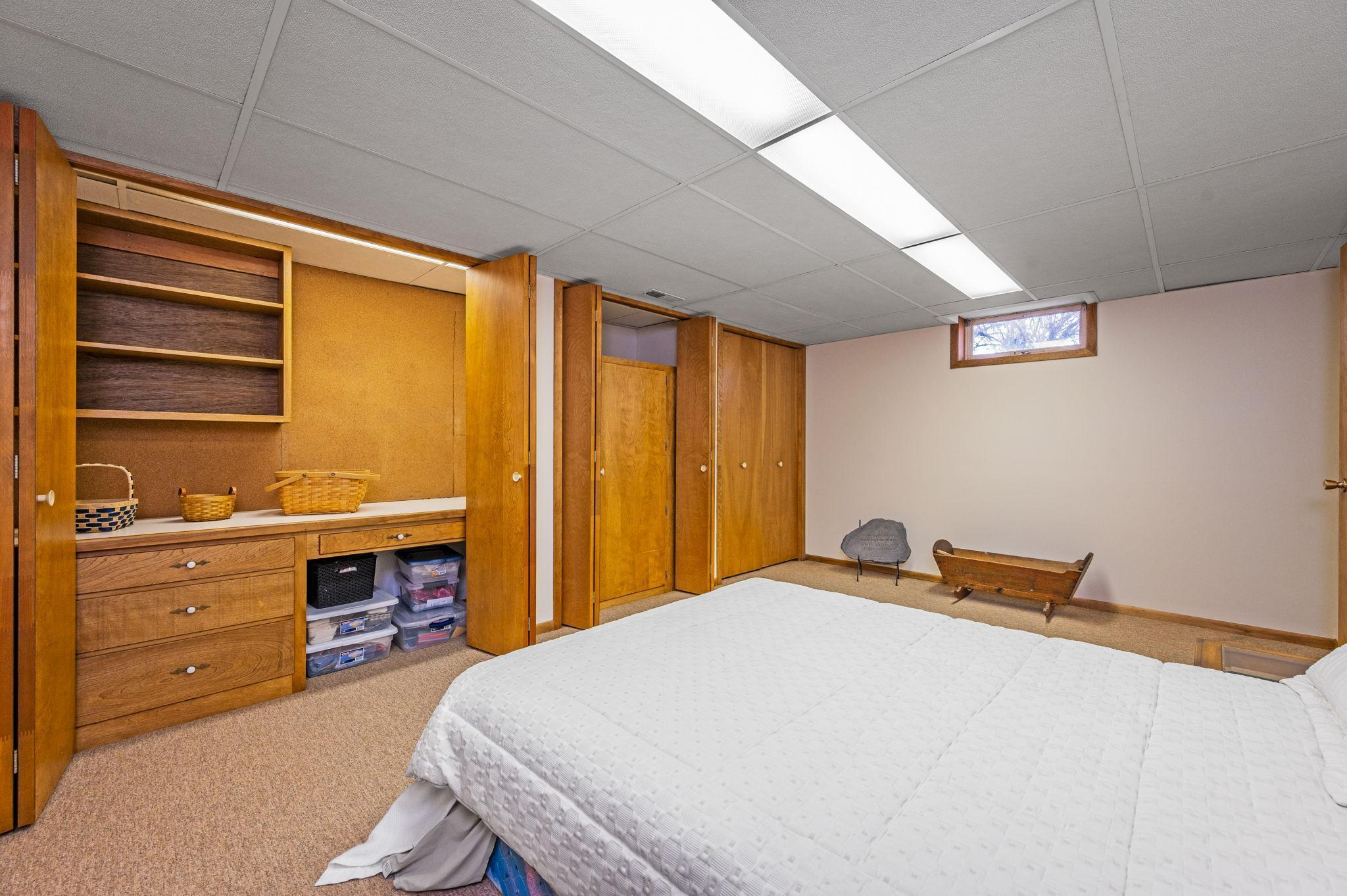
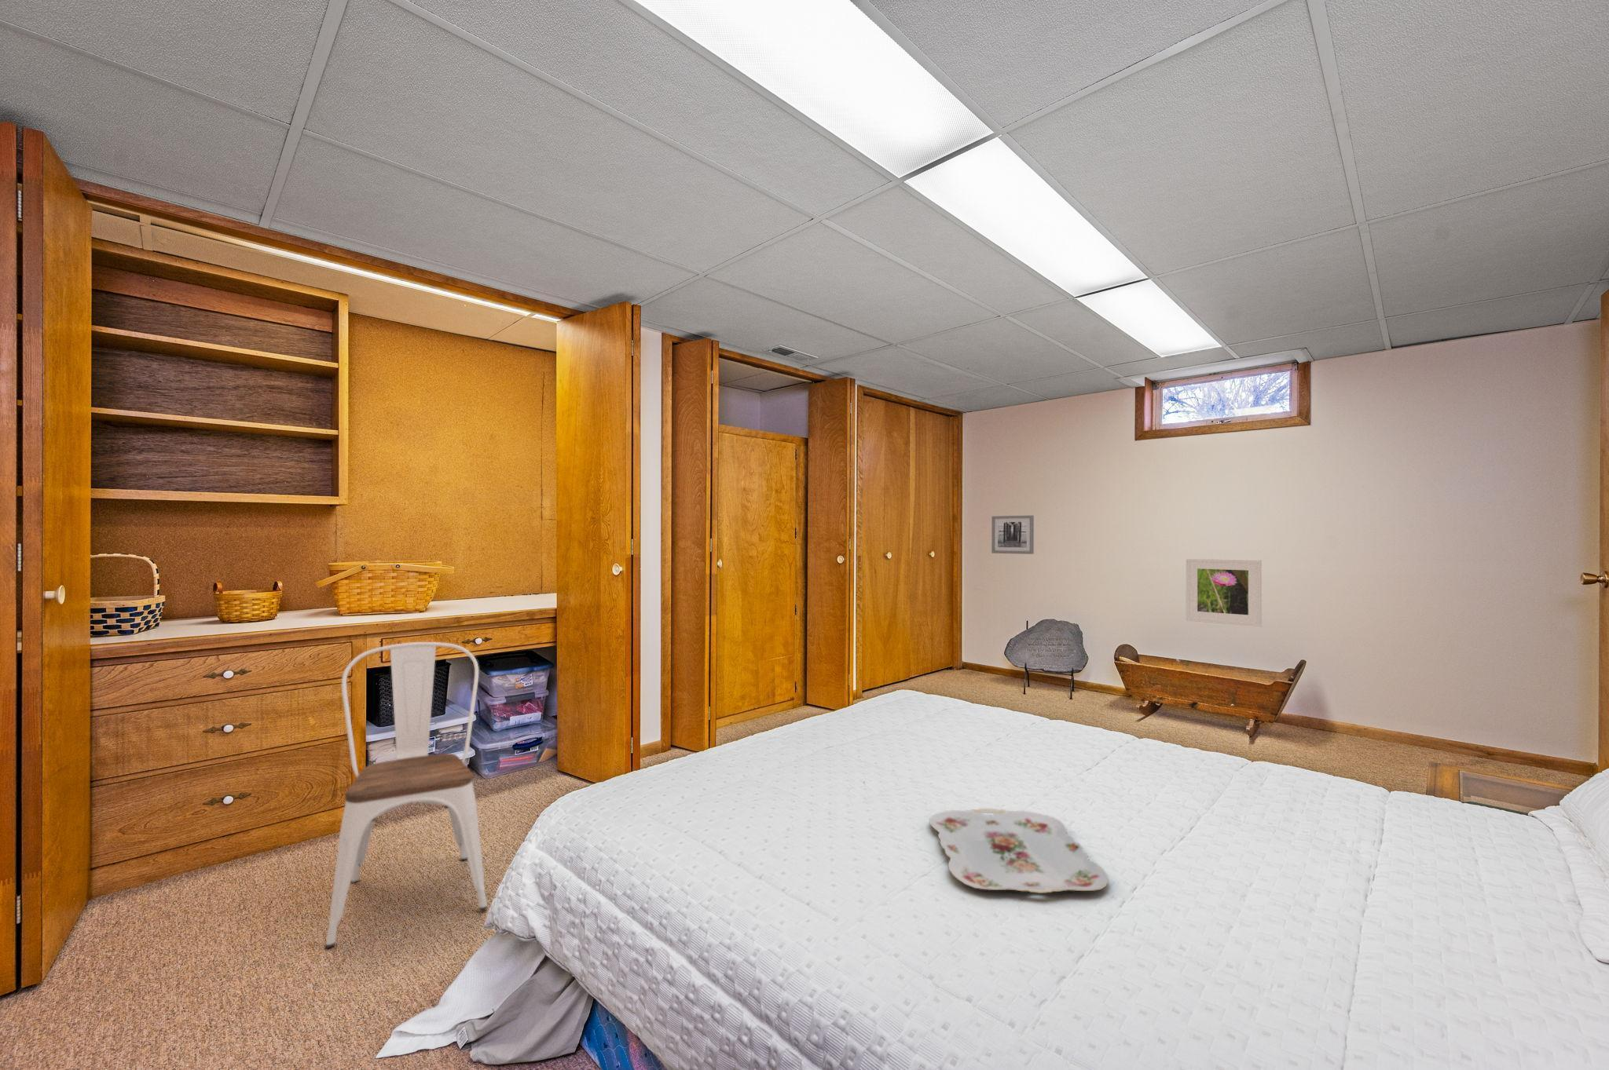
+ wall art (1012, 535)
+ serving tray (1011, 848)
+ chair (412, 771)
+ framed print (1222, 591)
